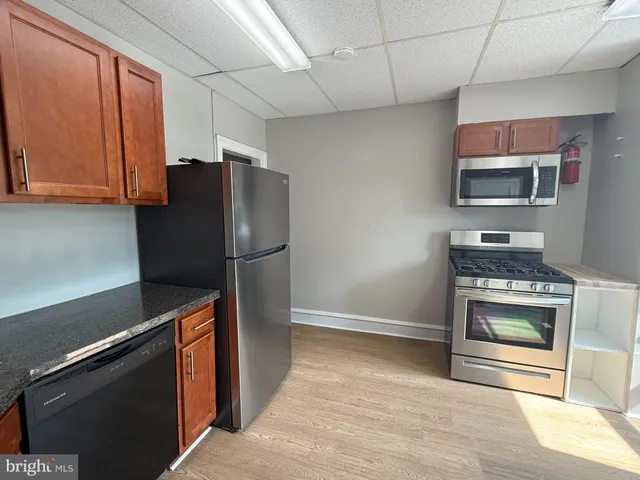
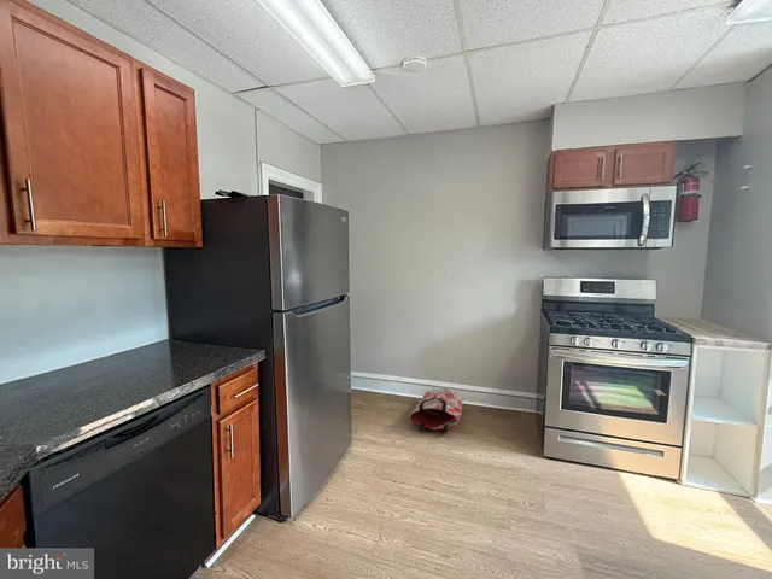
+ bag (439, 405)
